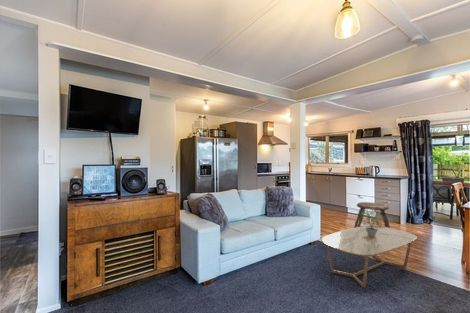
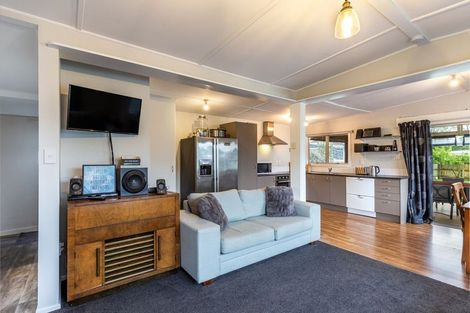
- potted plant (371, 219)
- stool (362, 219)
- coffee table (369, 253)
